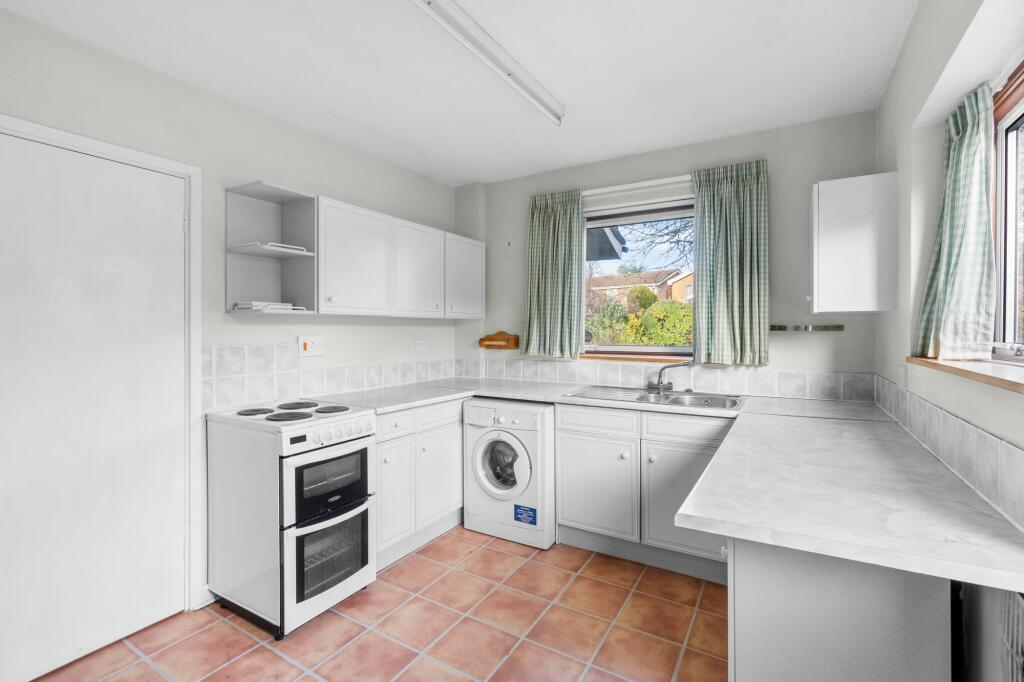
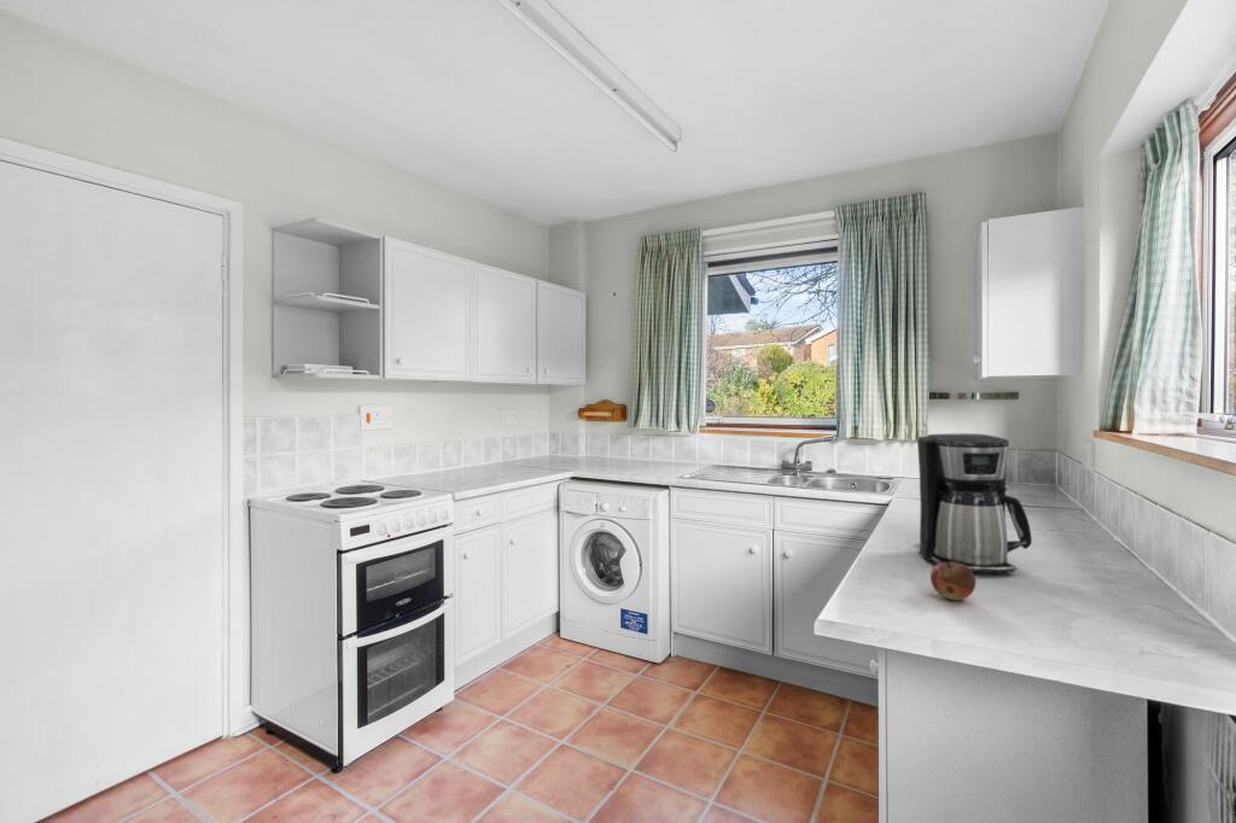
+ fruit (952, 579)
+ coffee maker (970, 496)
